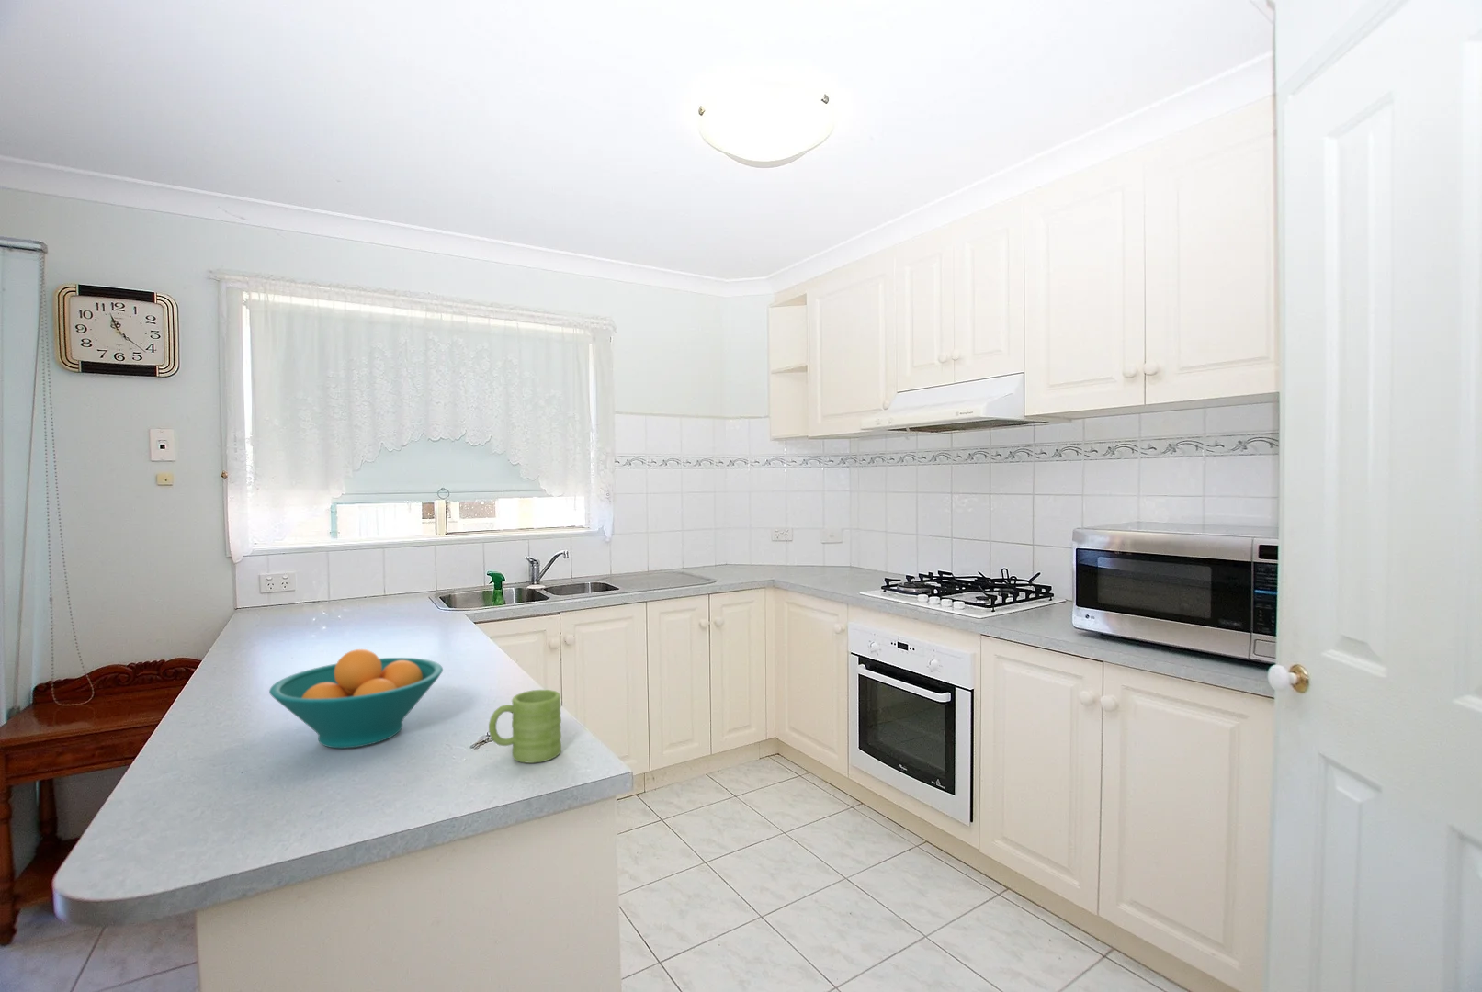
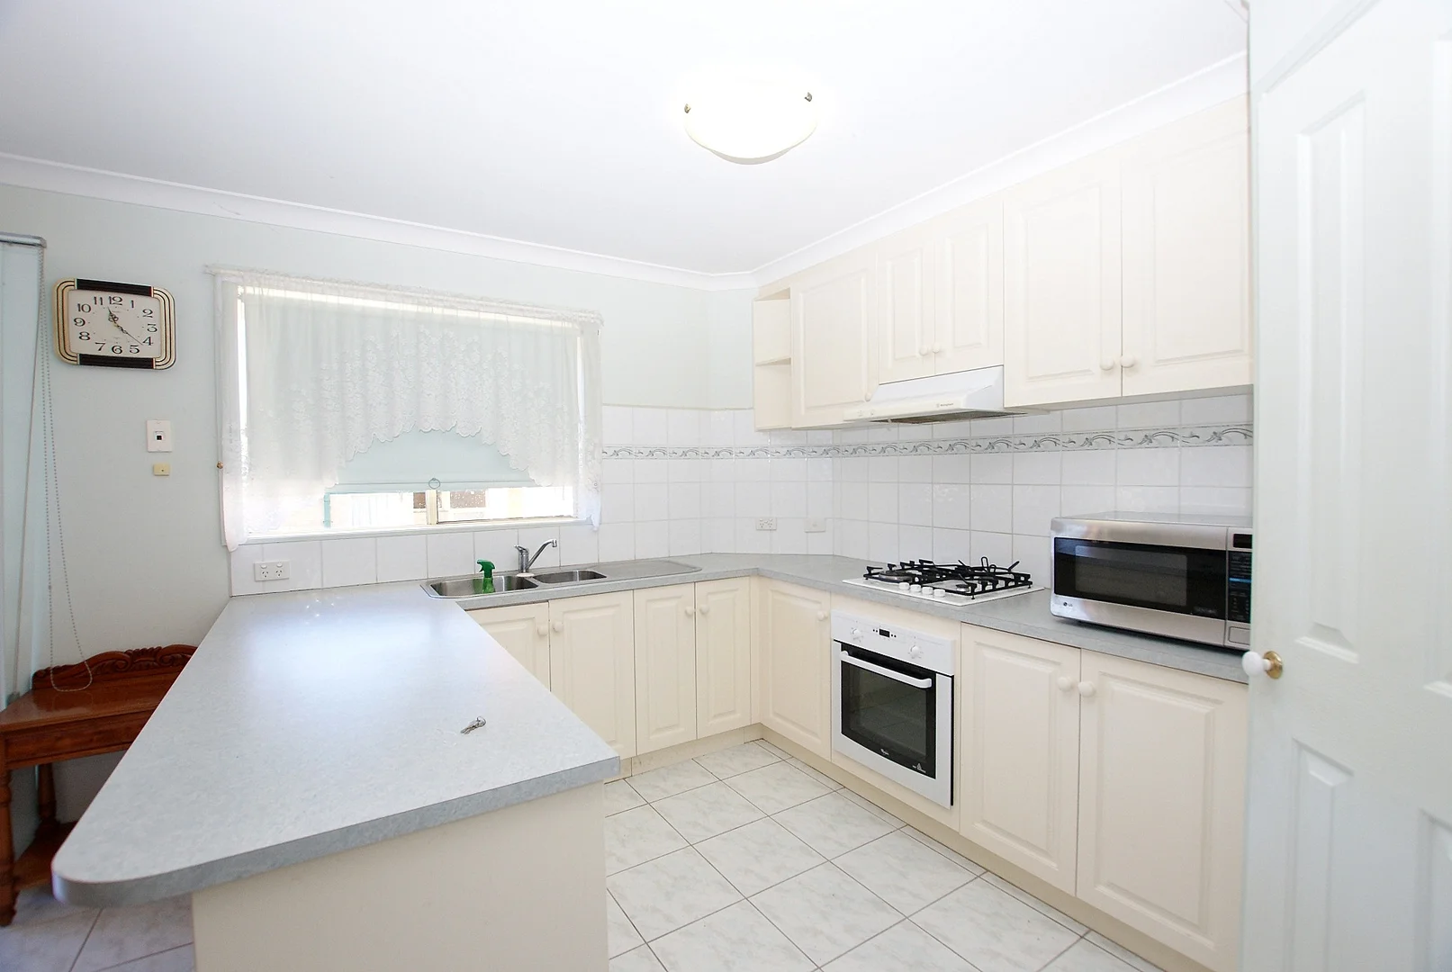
- fruit bowl (360, 693)
- mug (525, 726)
